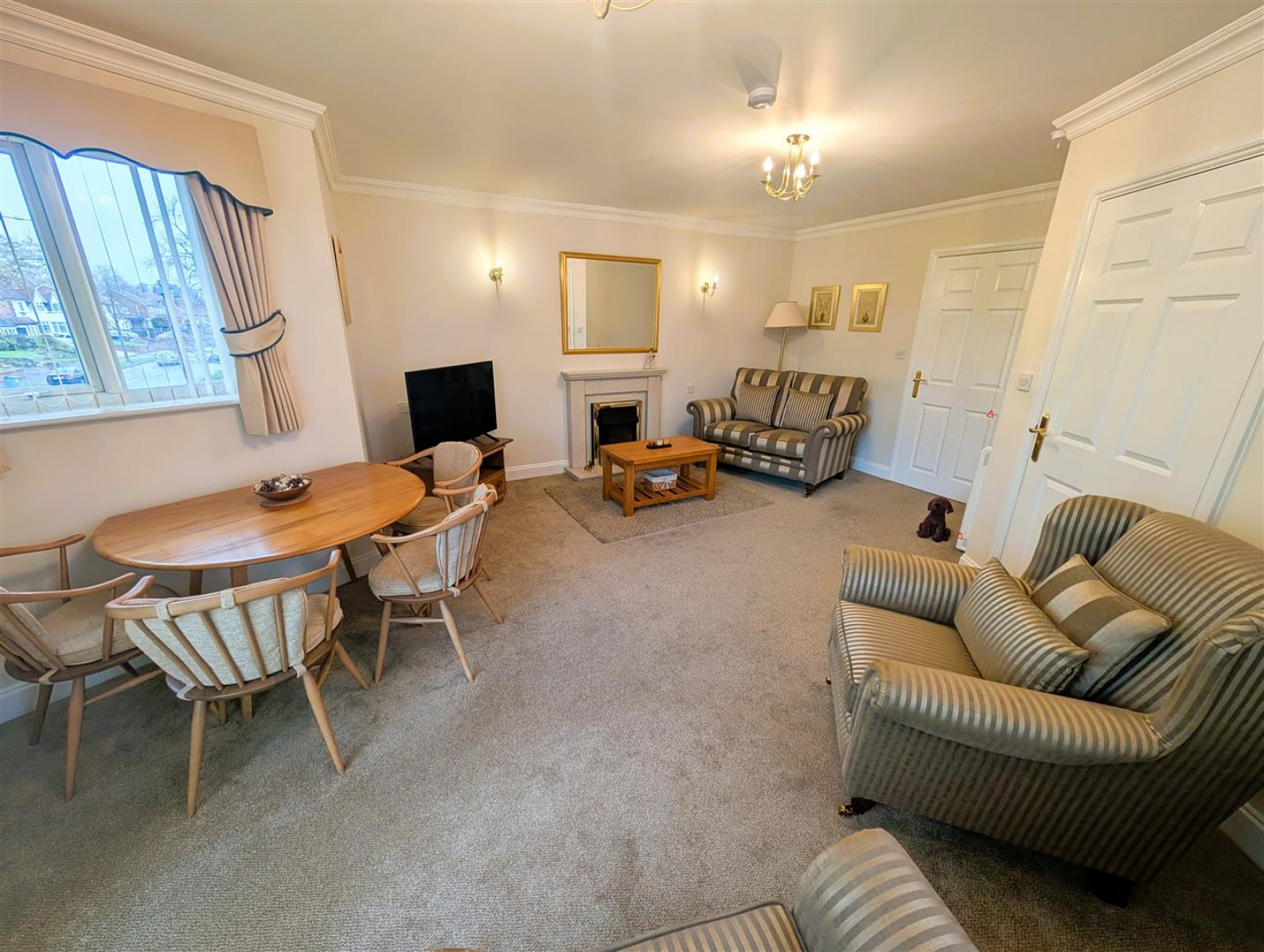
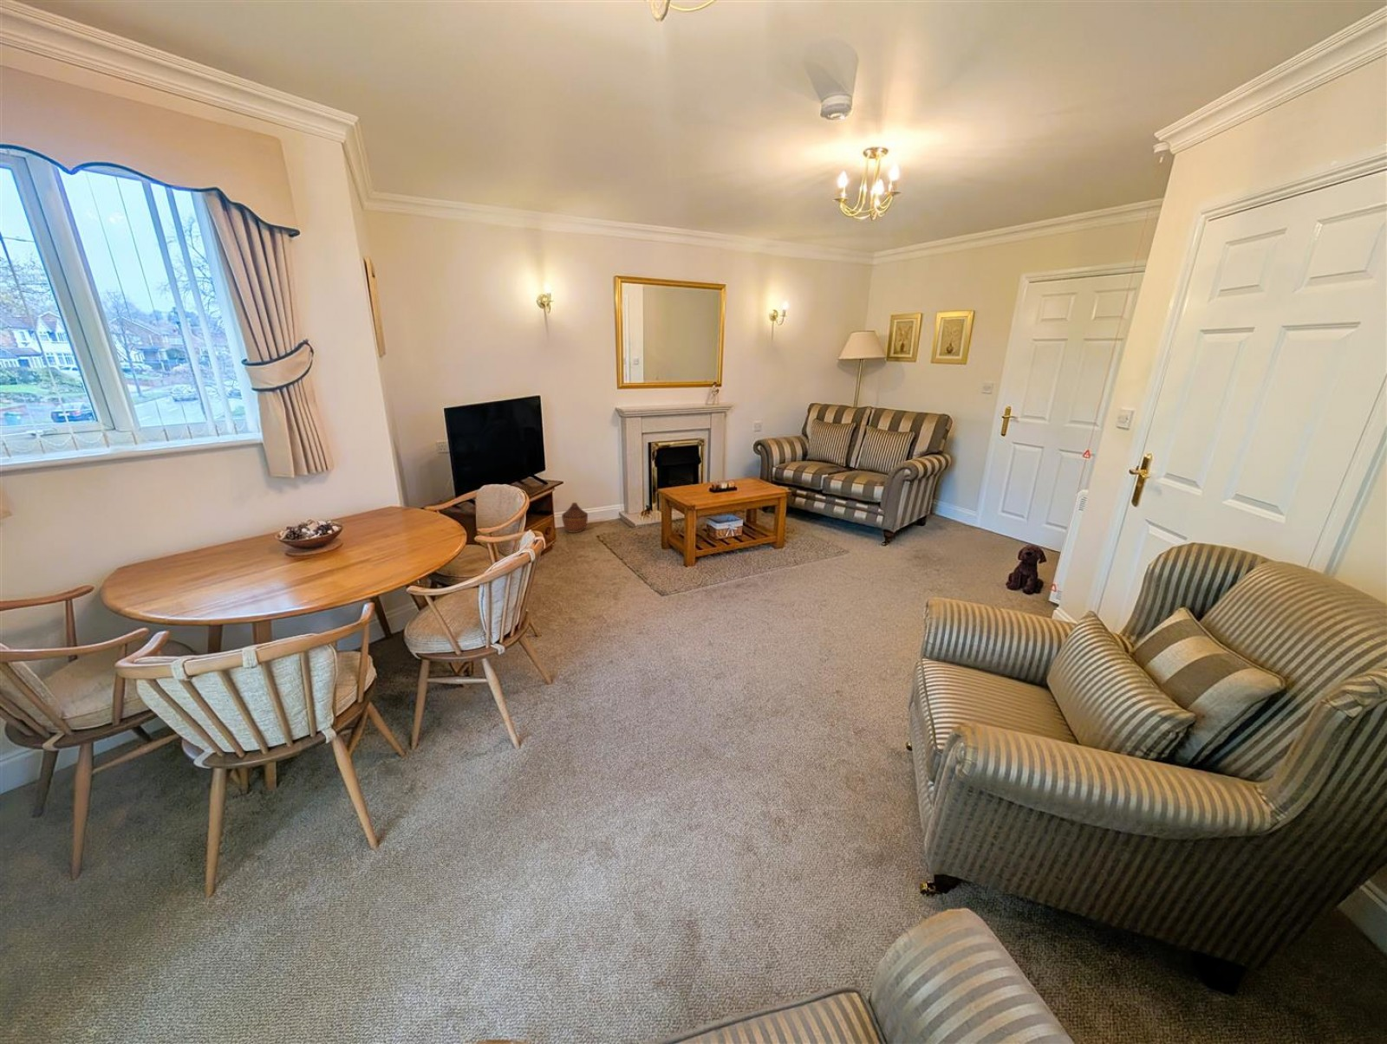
+ woven basket (575, 515)
